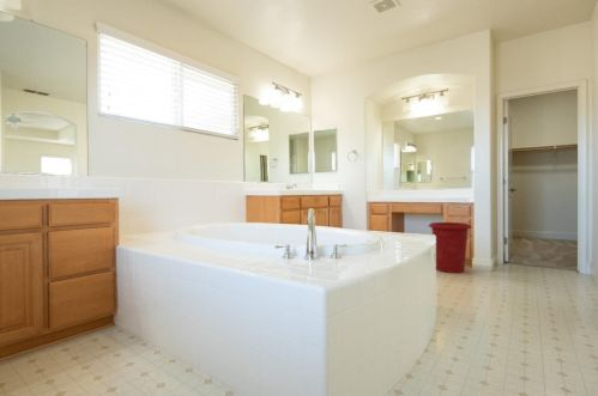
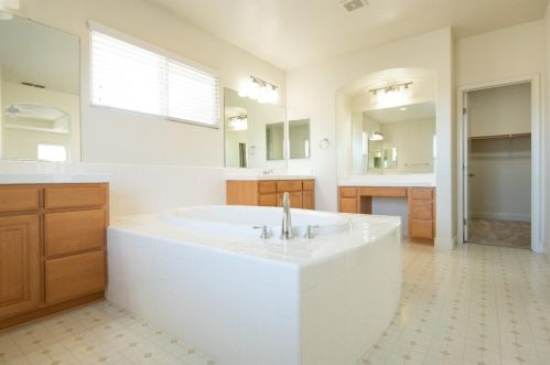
- waste bin (449, 246)
